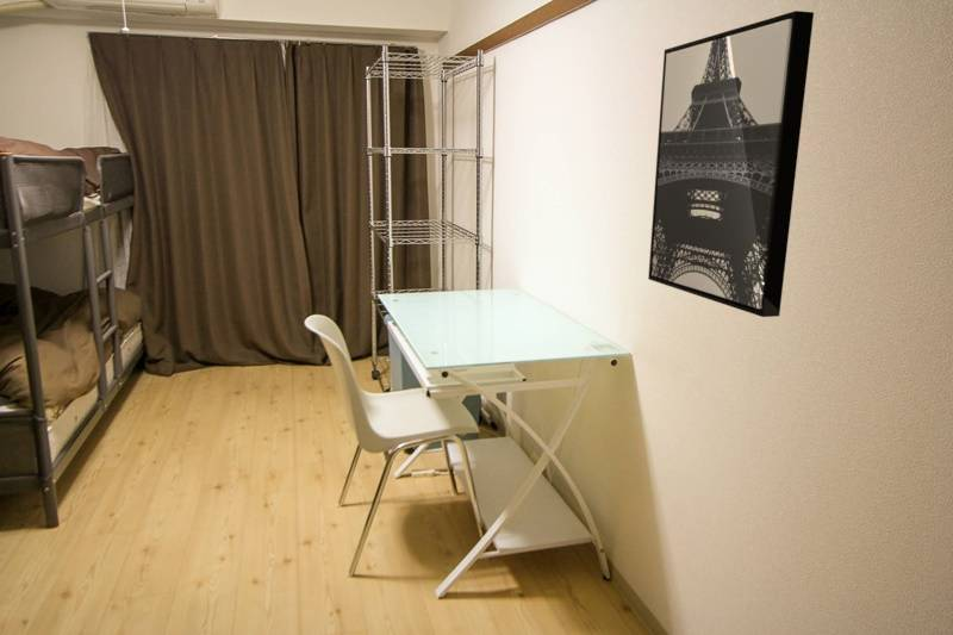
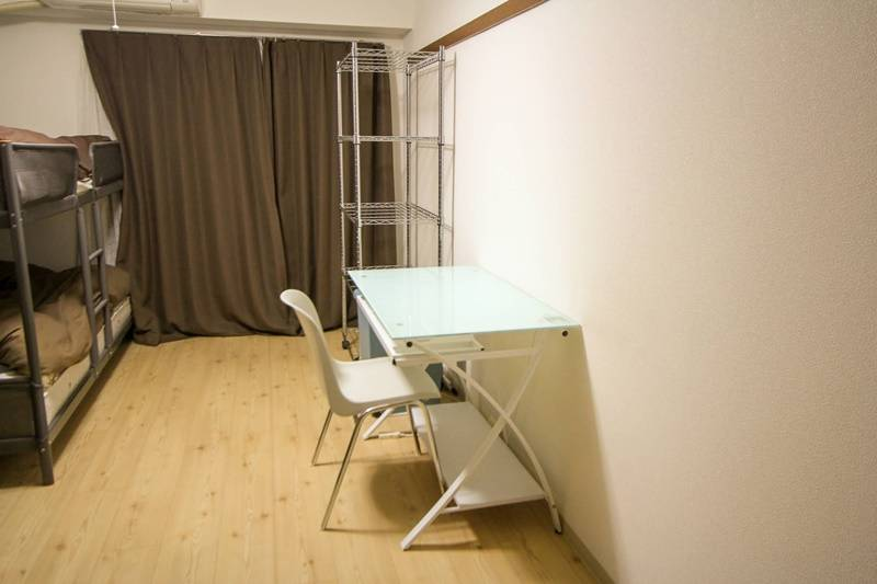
- wall art (716, 169)
